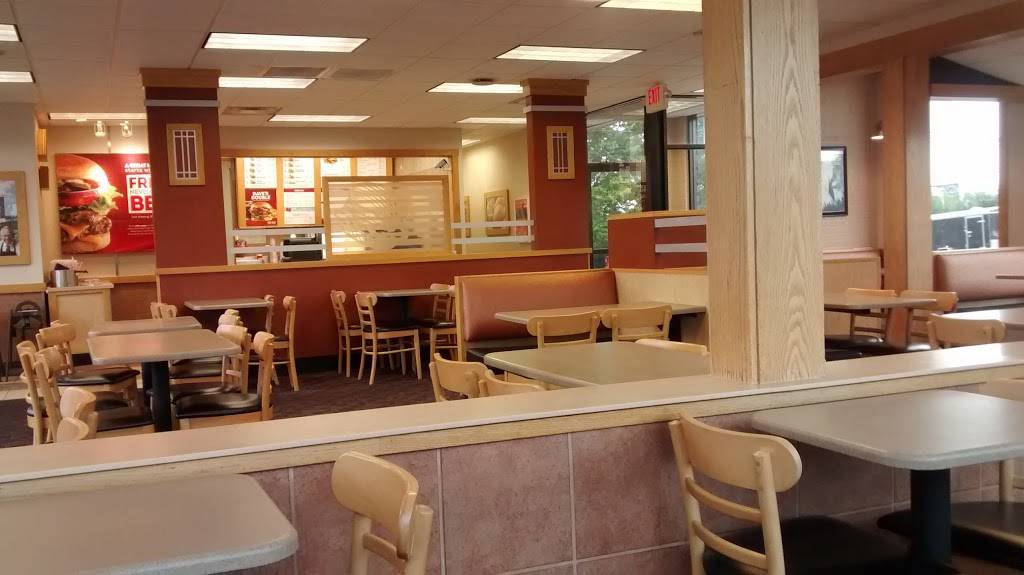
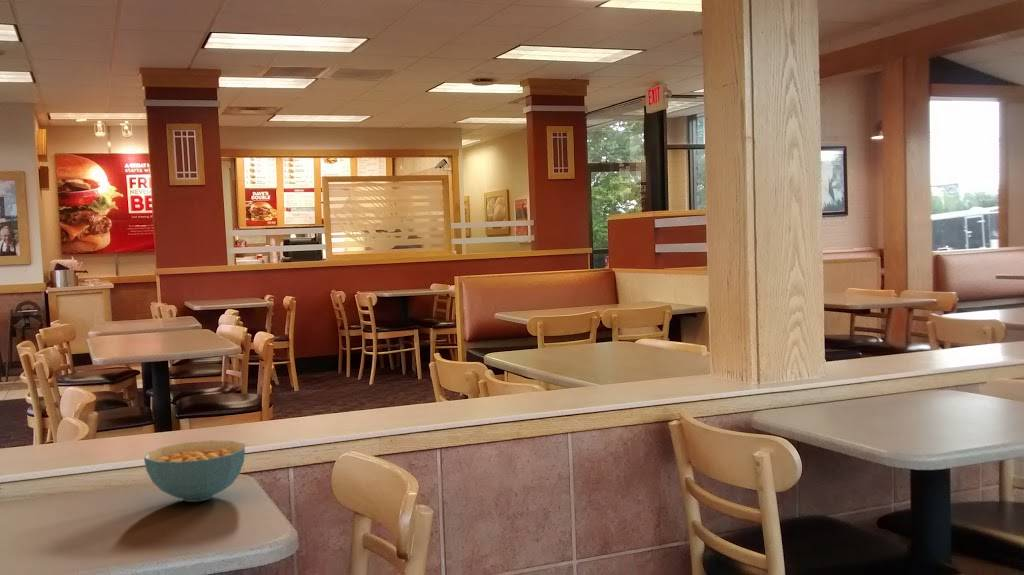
+ cereal bowl (197, 474)
